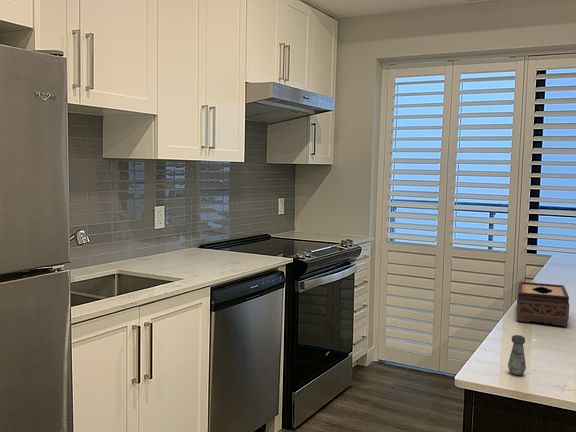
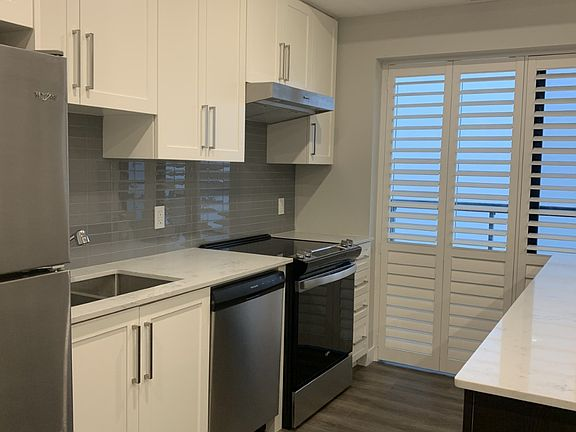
- salt shaker (517, 354)
- tissue box (541, 302)
